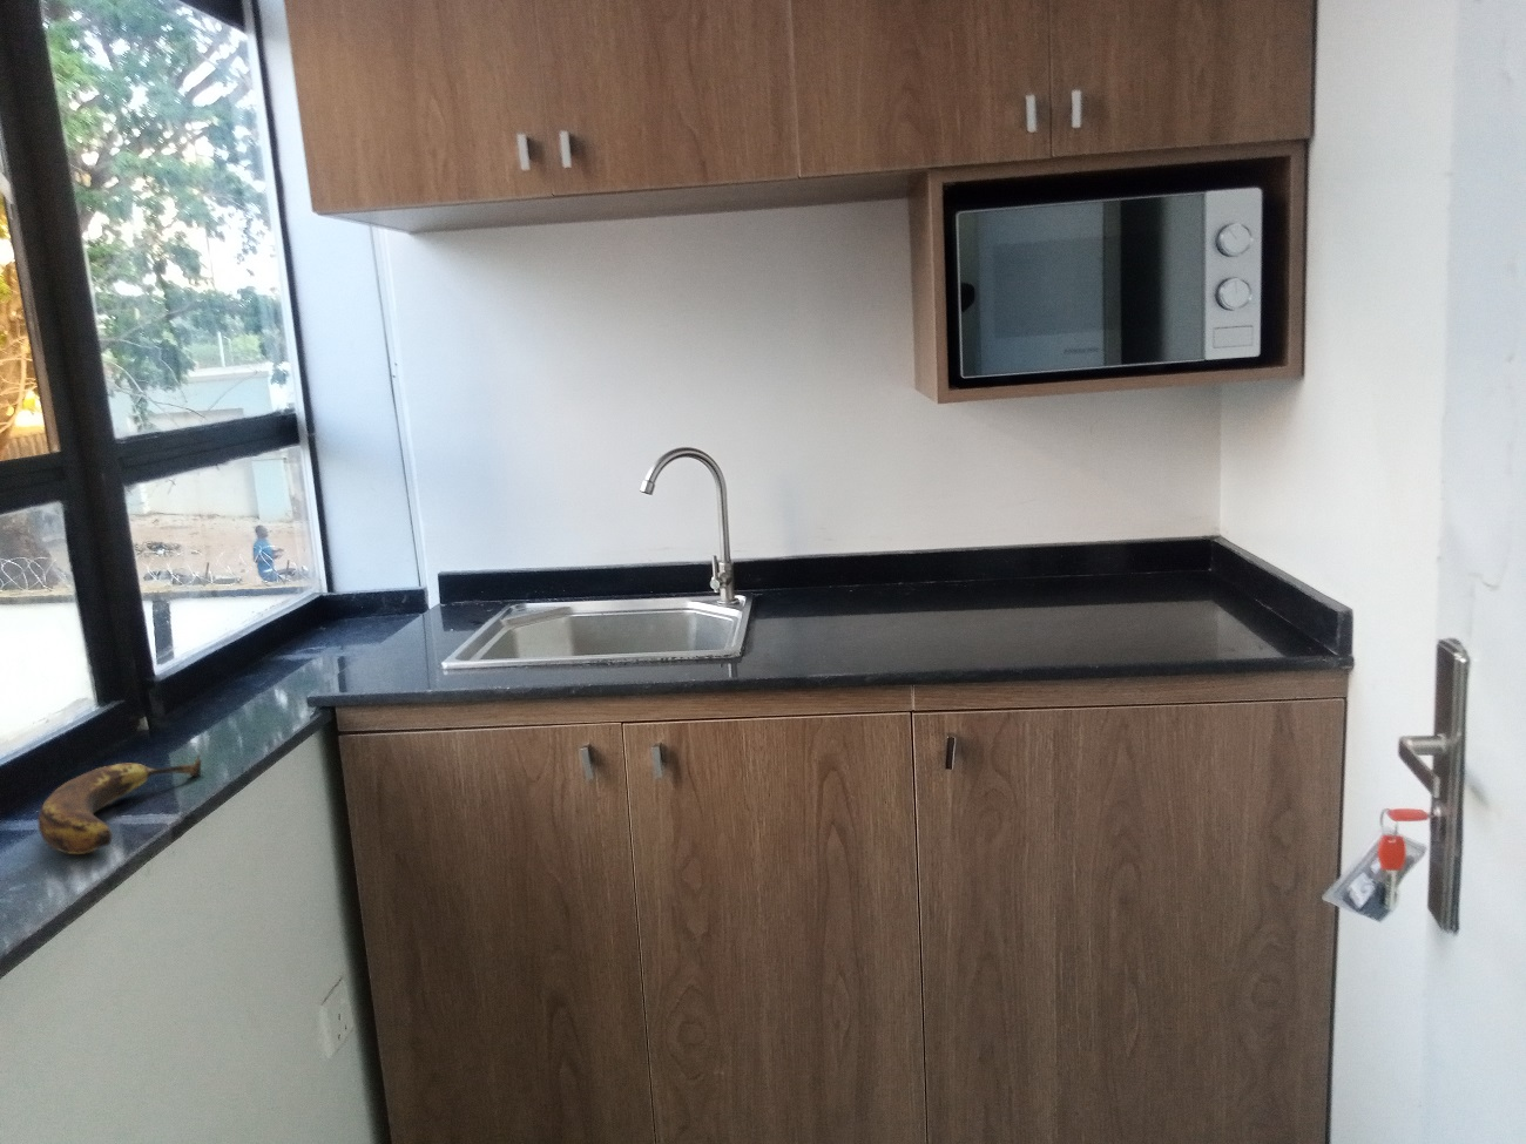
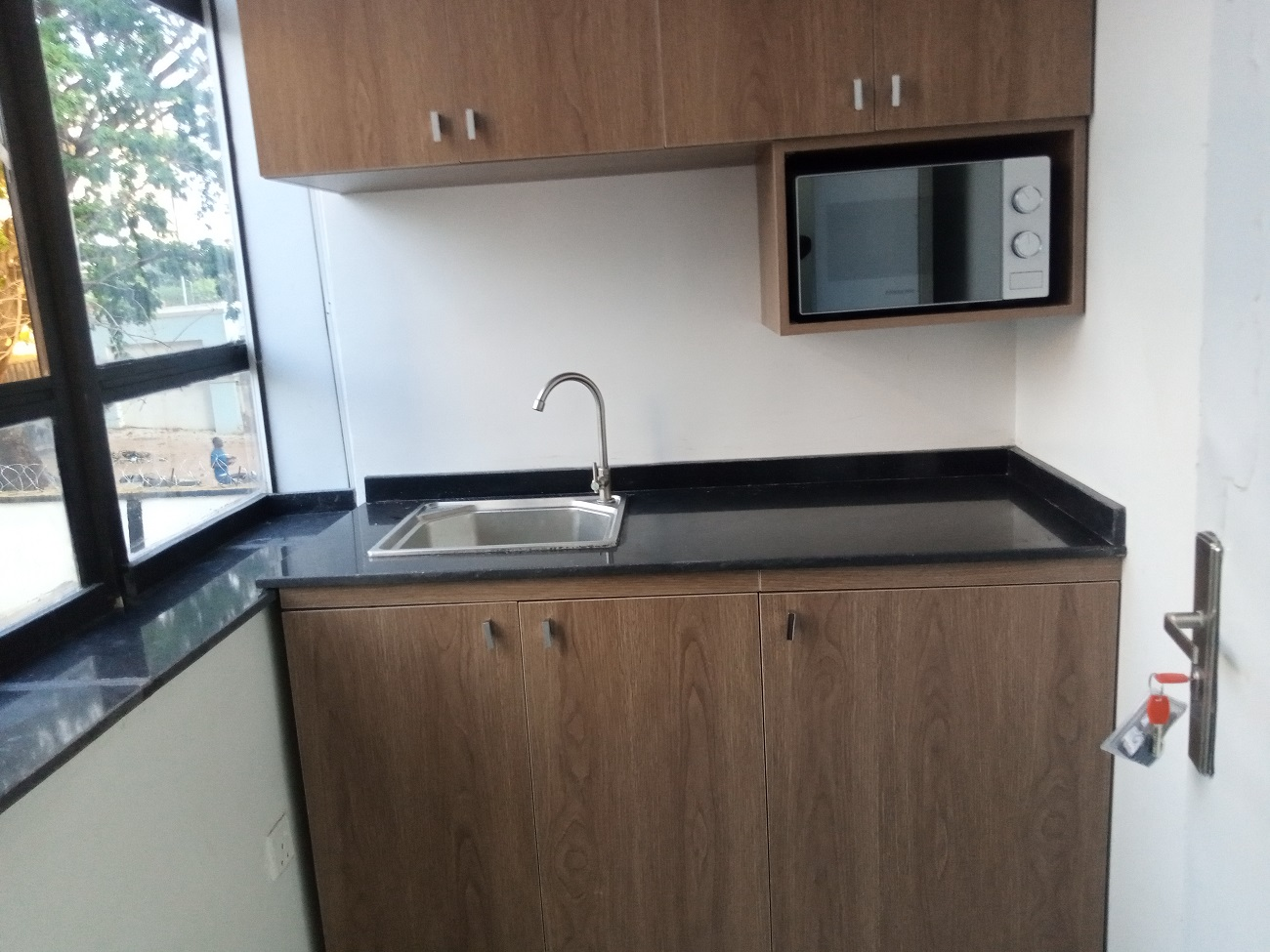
- banana (112, 800)
